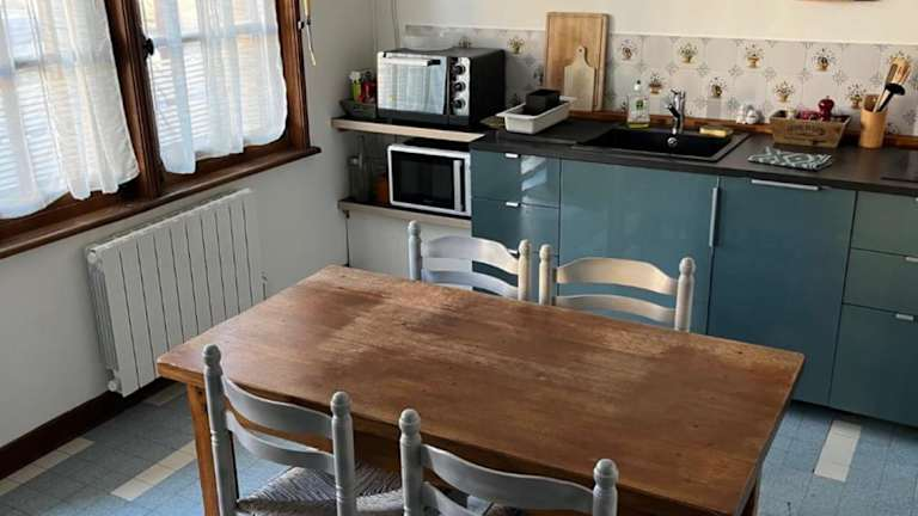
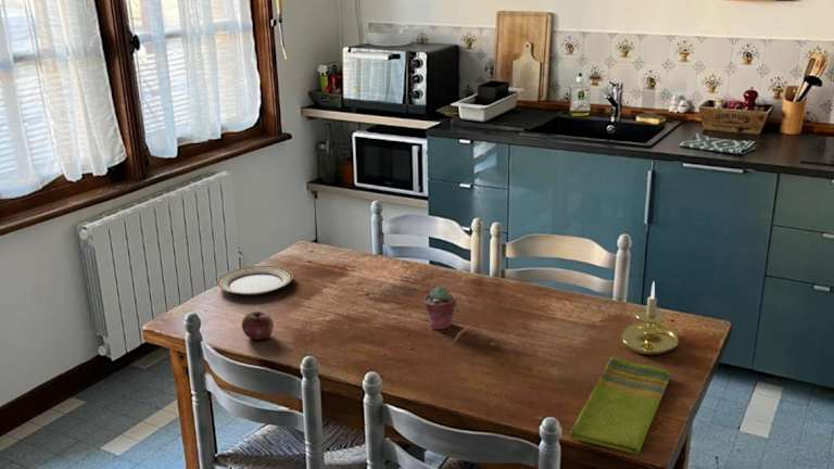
+ plate (255, 281)
+ apple (257, 324)
+ dish towel (622, 401)
+ candle holder (652, 310)
+ potted succulent (440, 306)
